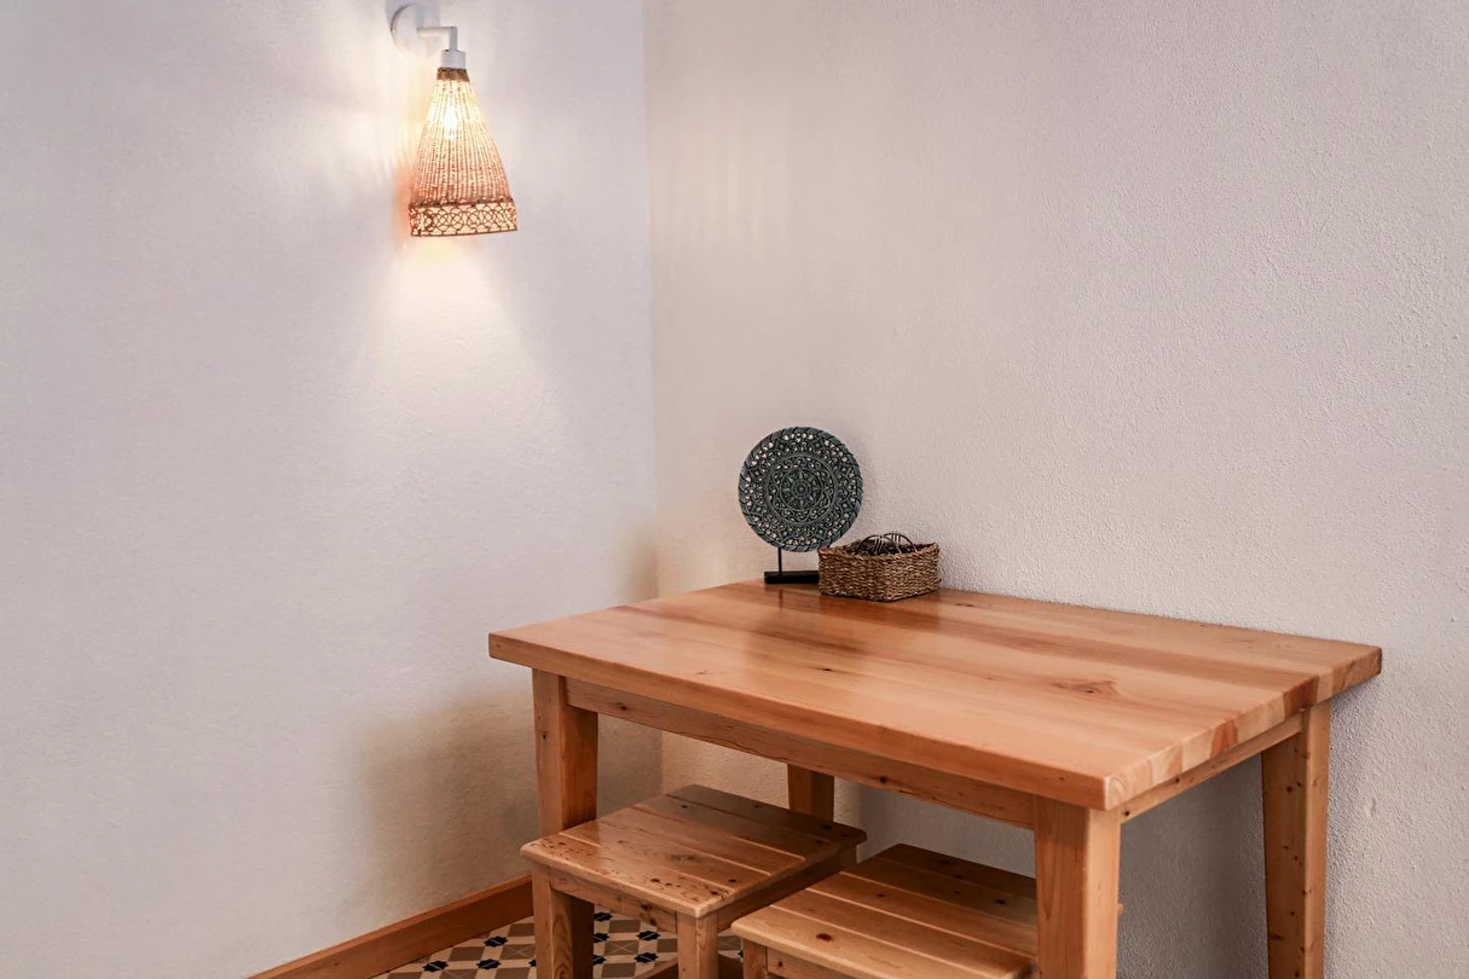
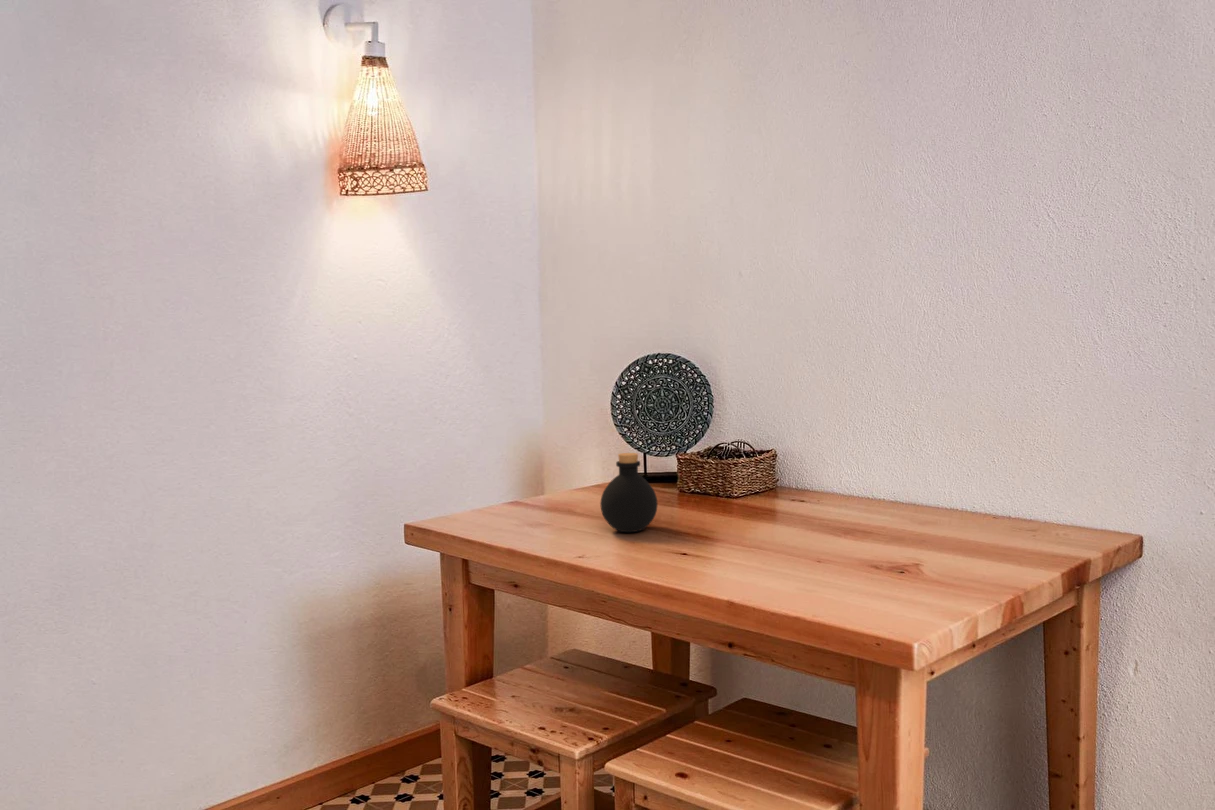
+ bottle (628, 492)
